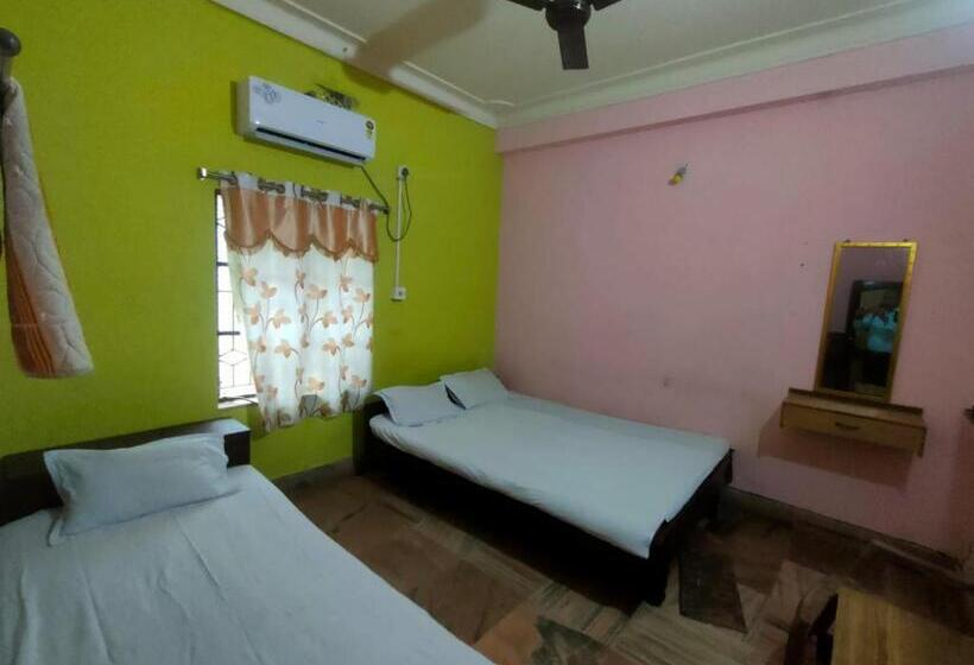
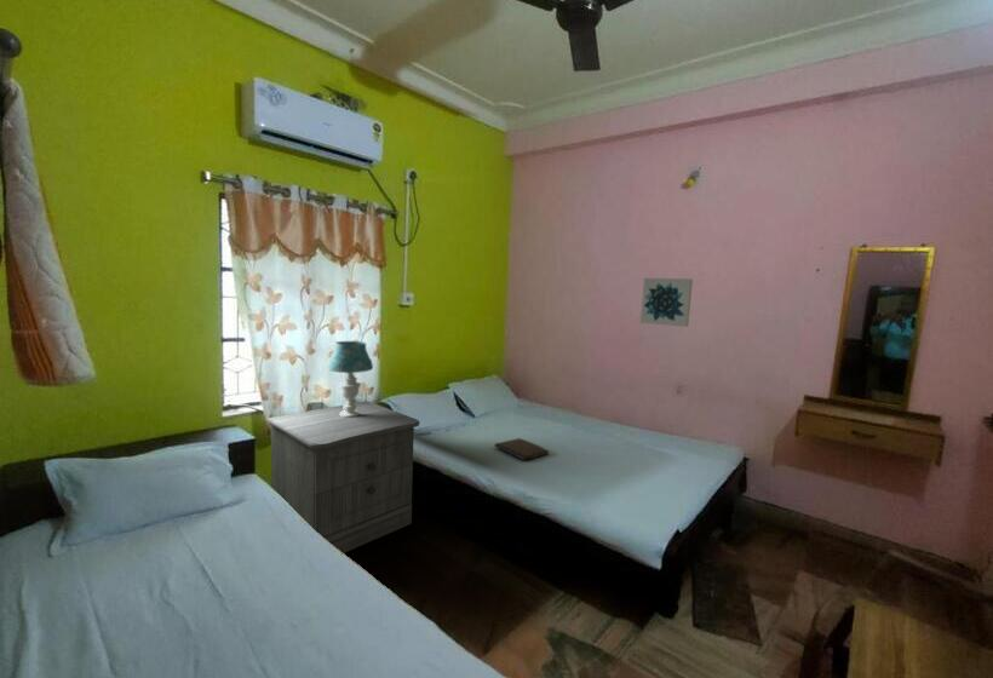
+ table lamp (350, 378)
+ book (521, 448)
+ wall art (665, 301)
+ nightstand (345, 473)
